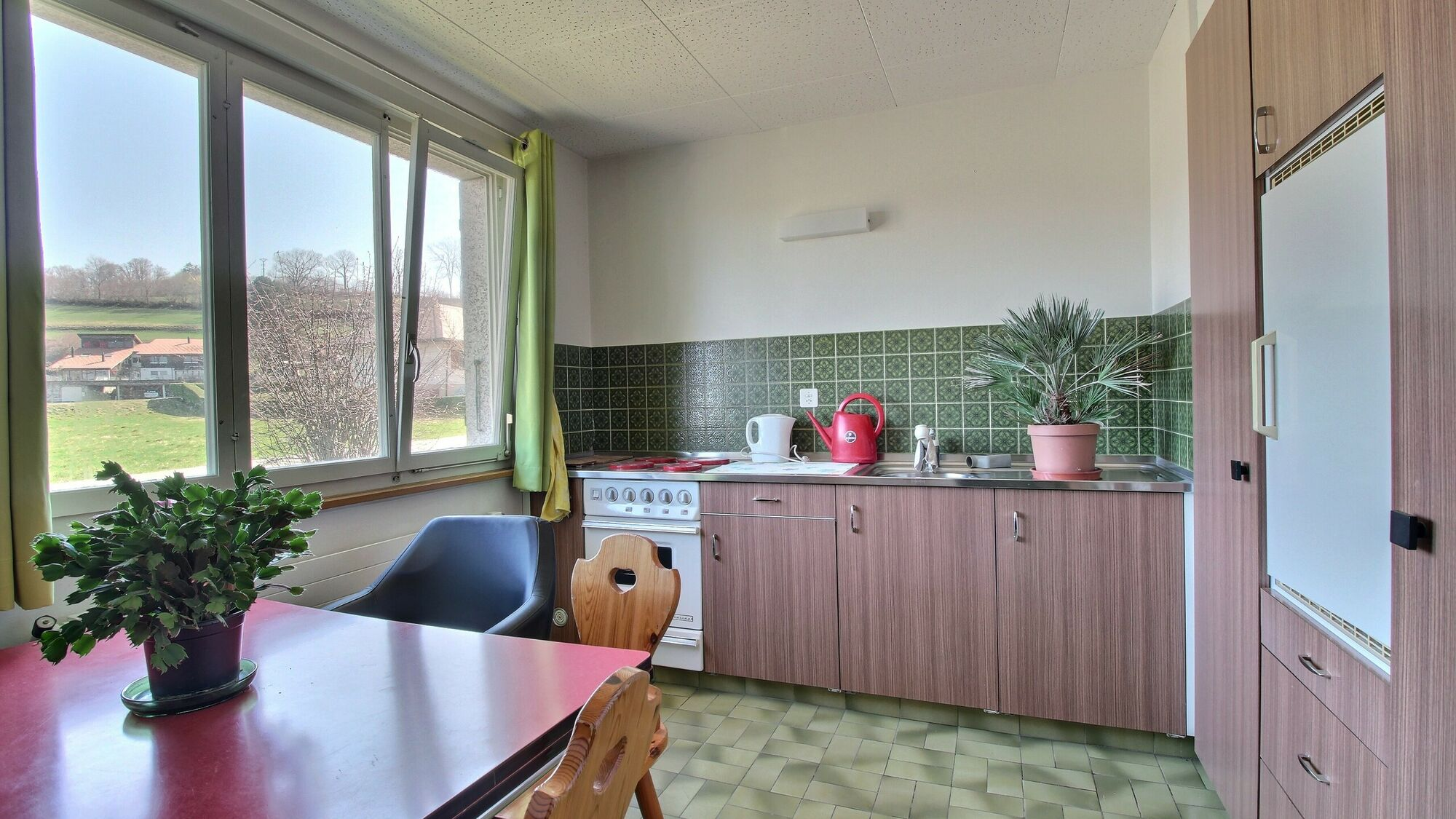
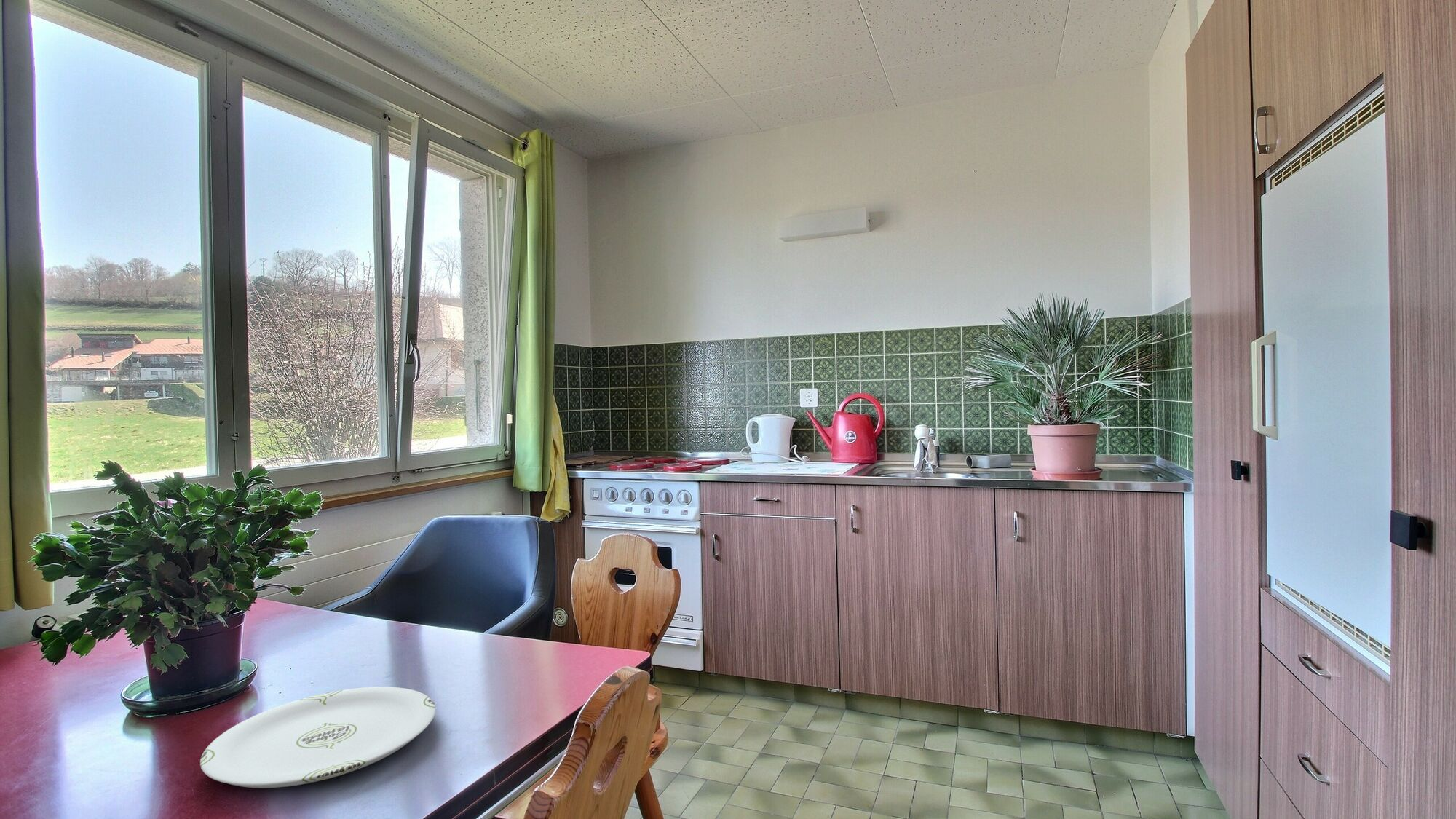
+ plate (327, 736)
